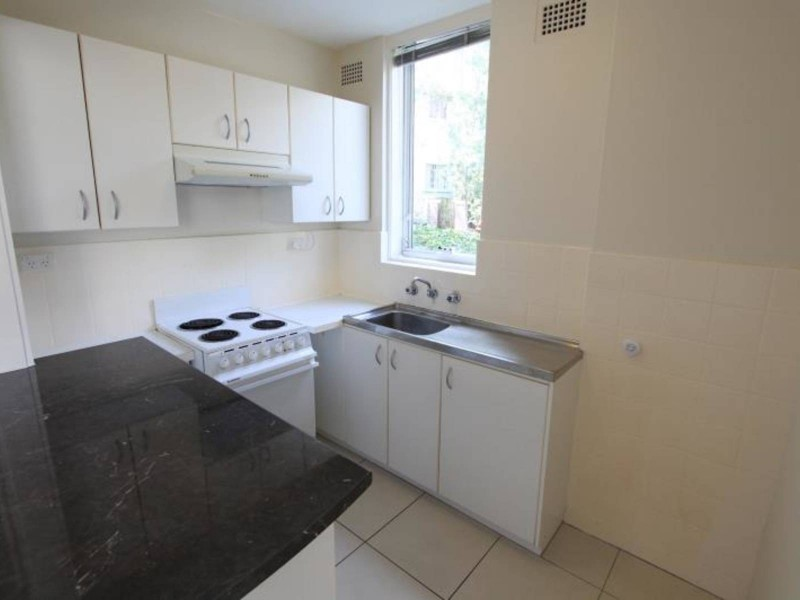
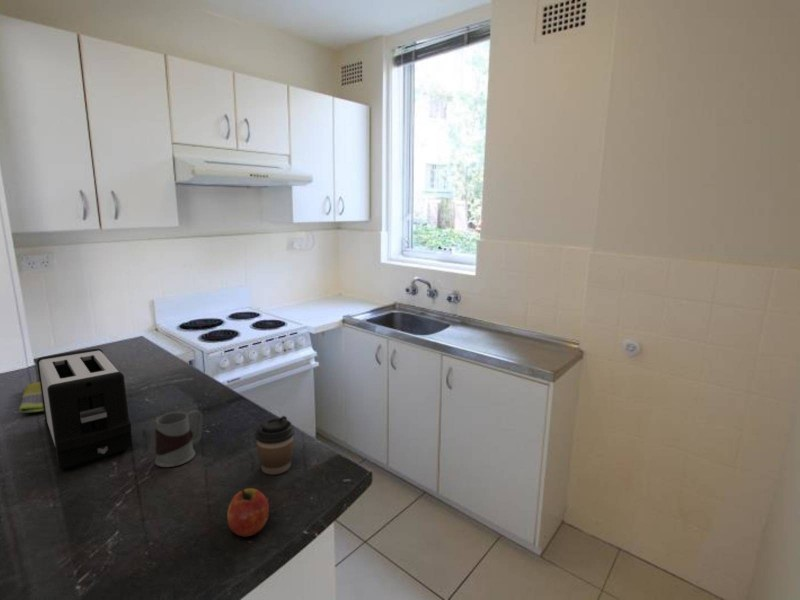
+ mug (179, 435)
+ apple (248, 510)
+ dish towel (41, 395)
+ toaster (82, 402)
+ coffee cup (275, 443)
